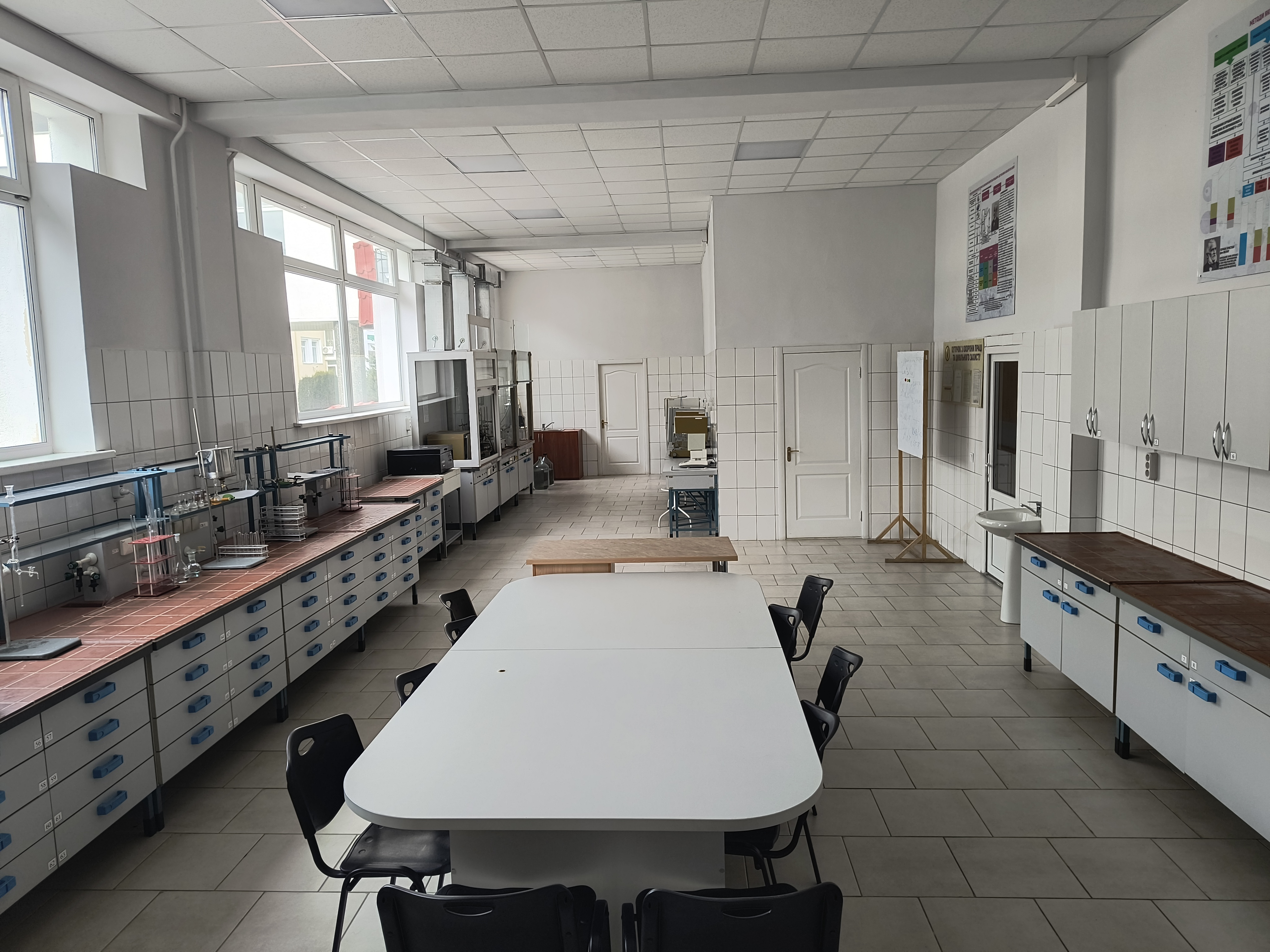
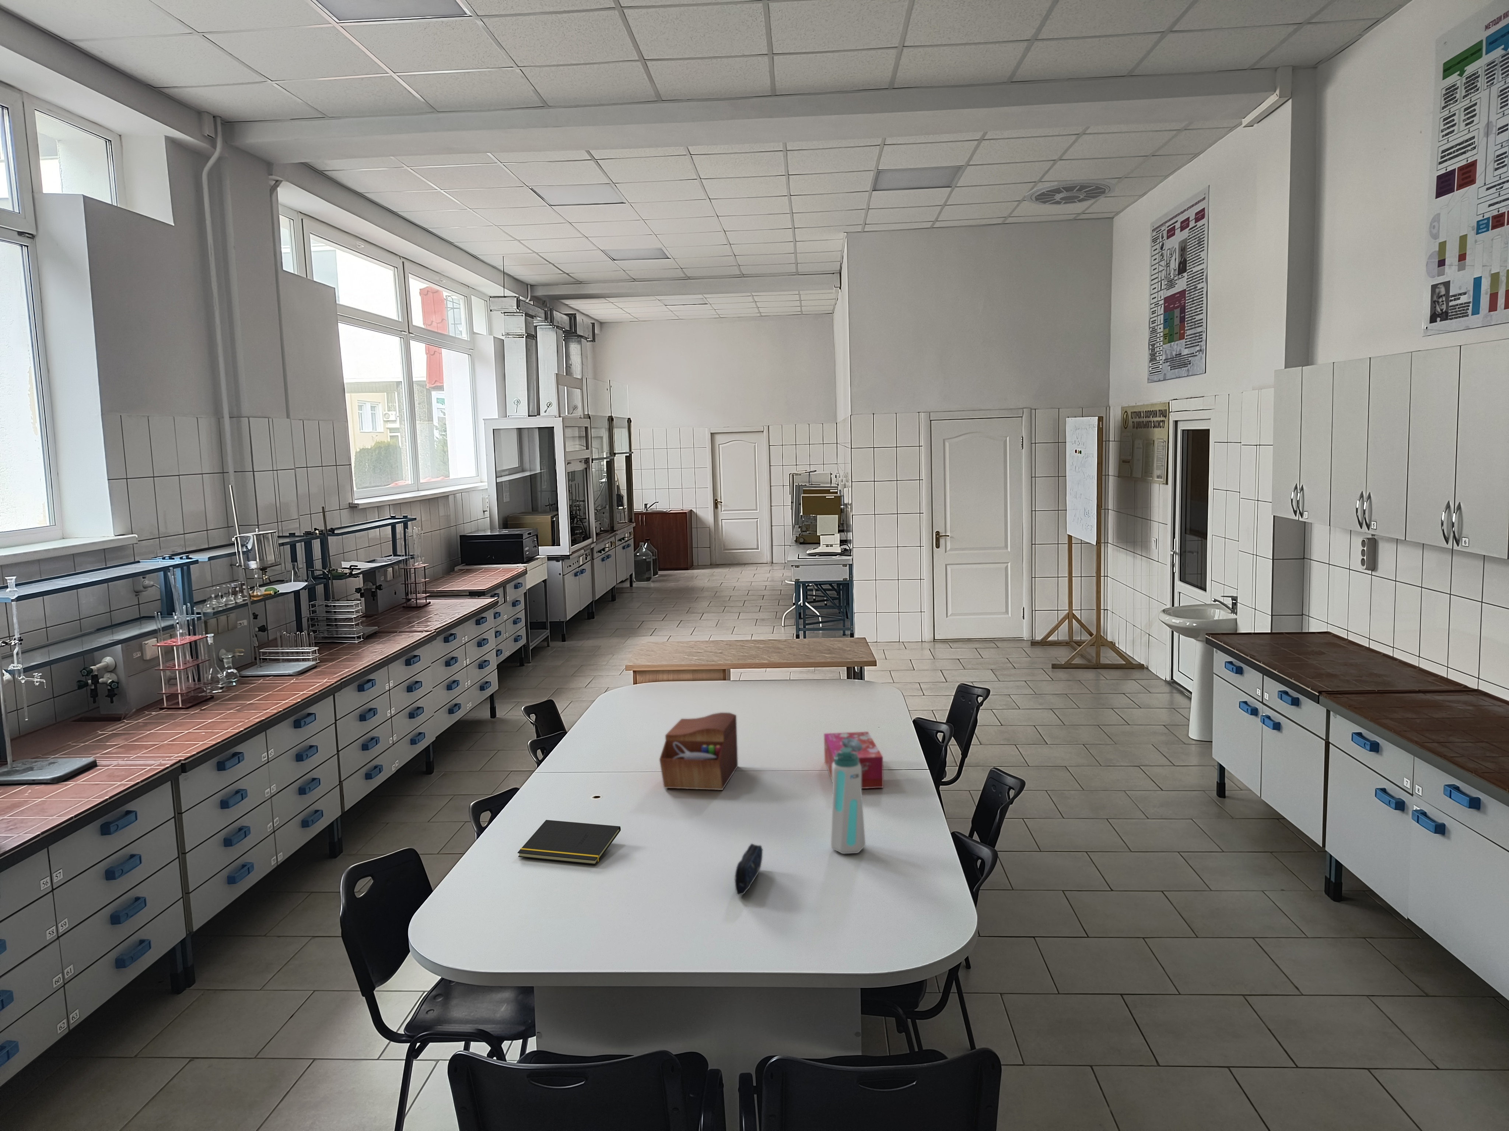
+ notepad (570, 841)
+ tissue box (858, 756)
+ water bottle (847, 800)
+ sewing box (697, 751)
+ pencil case (749, 868)
+ ceiling vent (1069, 195)
